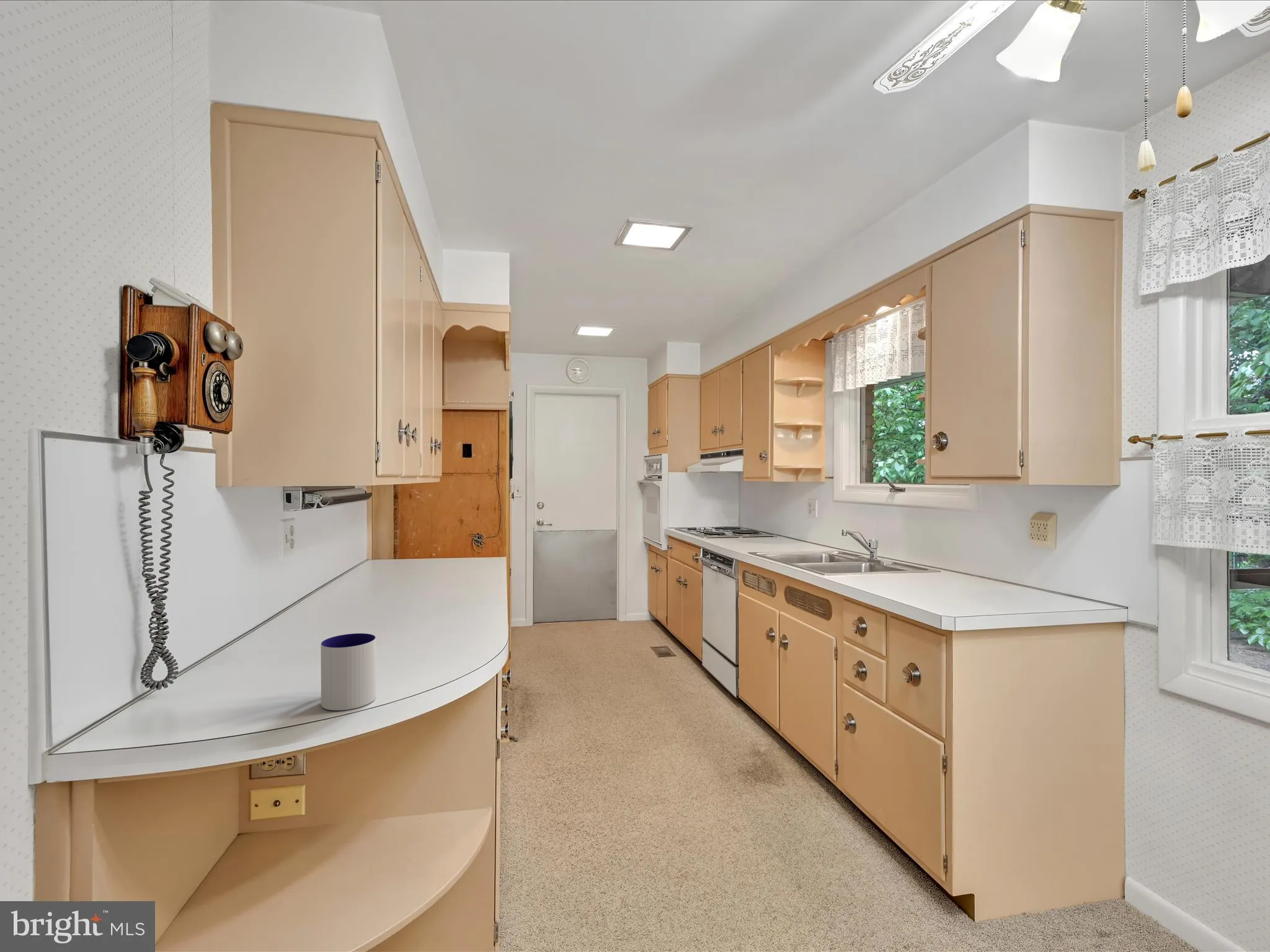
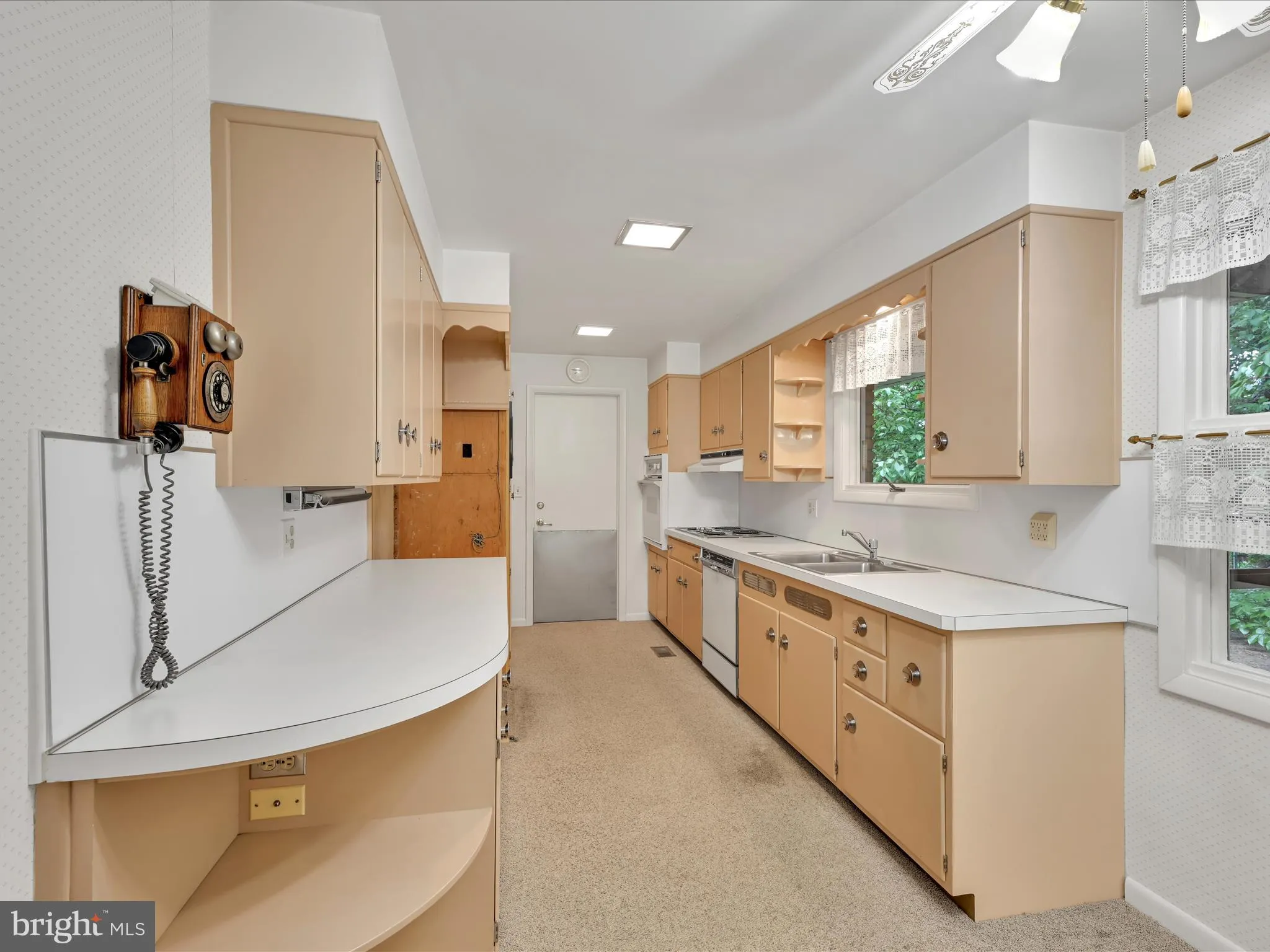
- mug (346, 668)
